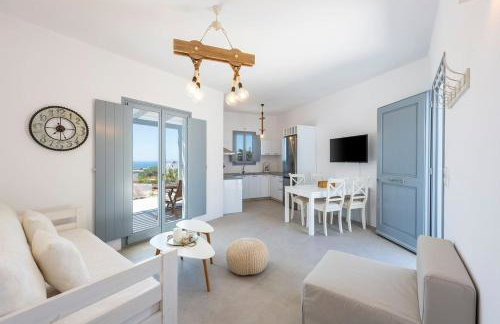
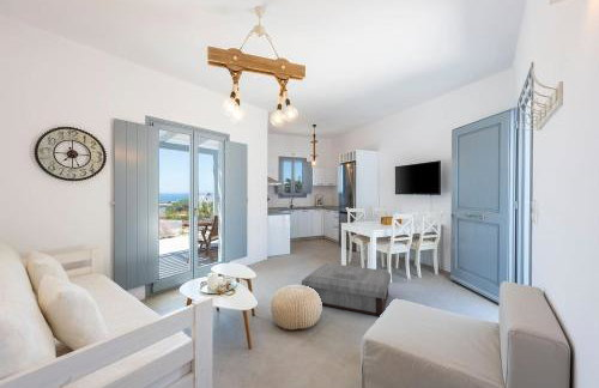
+ ottoman (347, 285)
